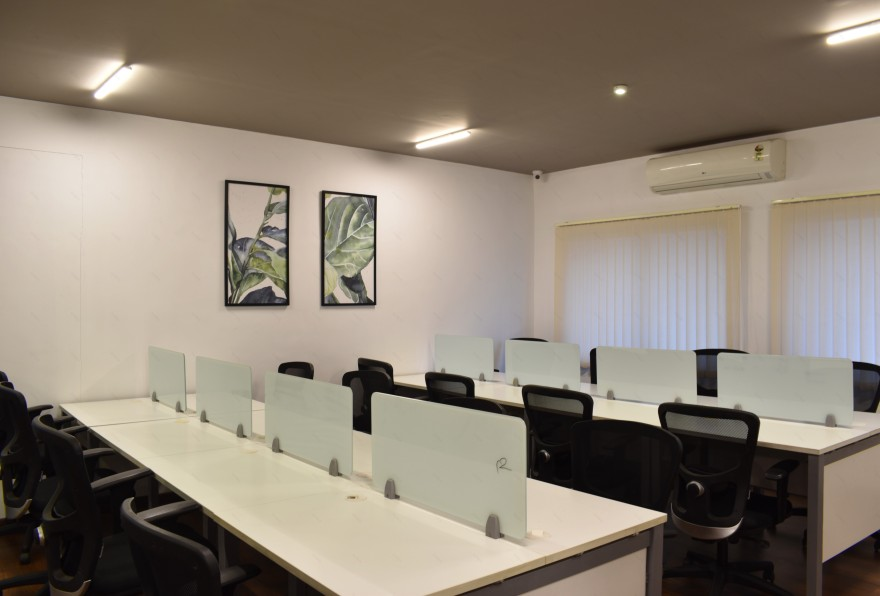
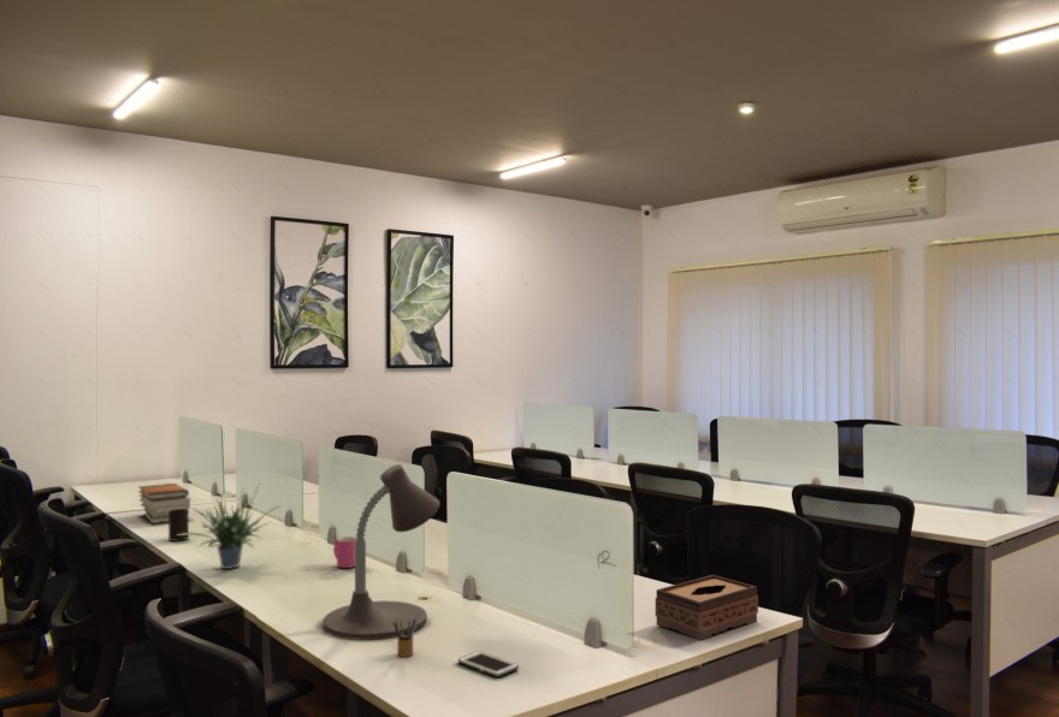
+ pencil box (404, 635)
+ mug (344, 551)
+ potted plant (232, 523)
+ book stack (164, 503)
+ cell phone (487, 663)
+ cup (178, 525)
+ desk lamp (396, 531)
+ tissue box (706, 605)
